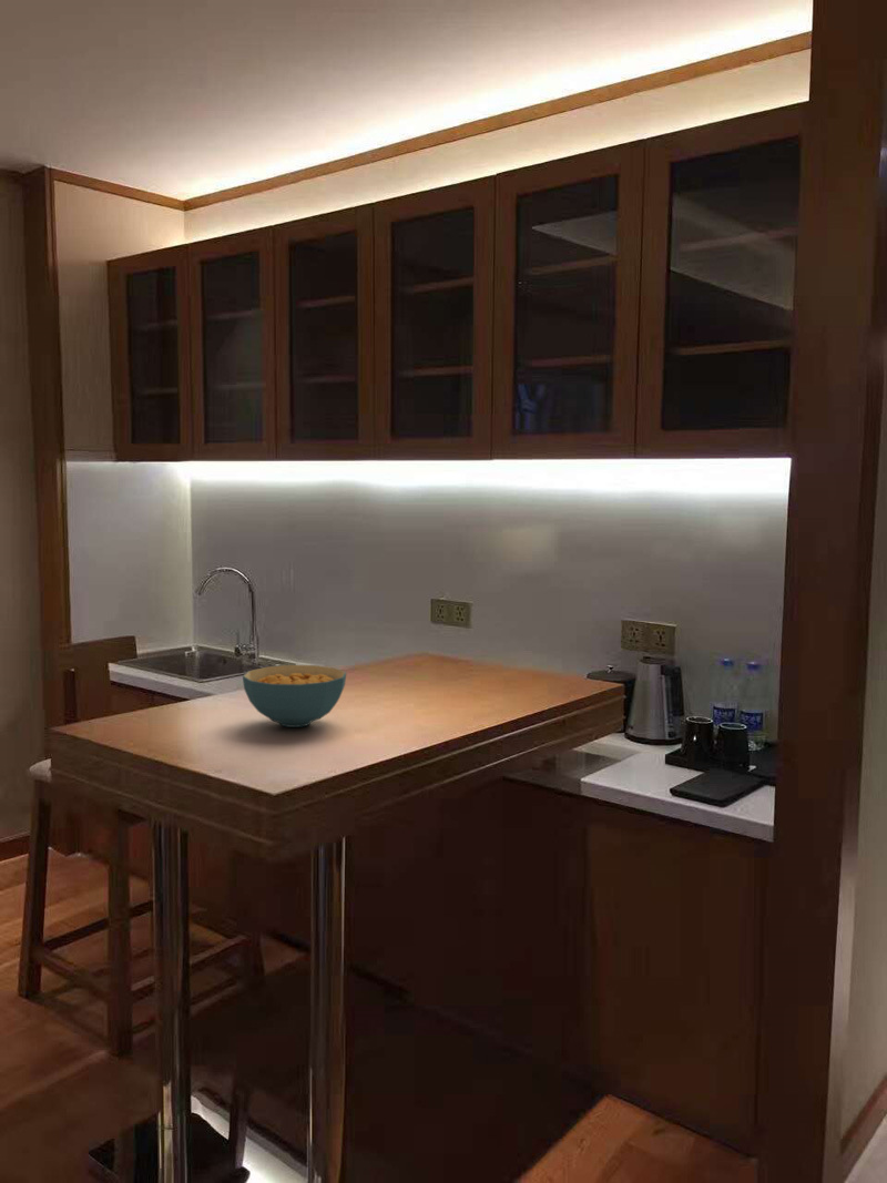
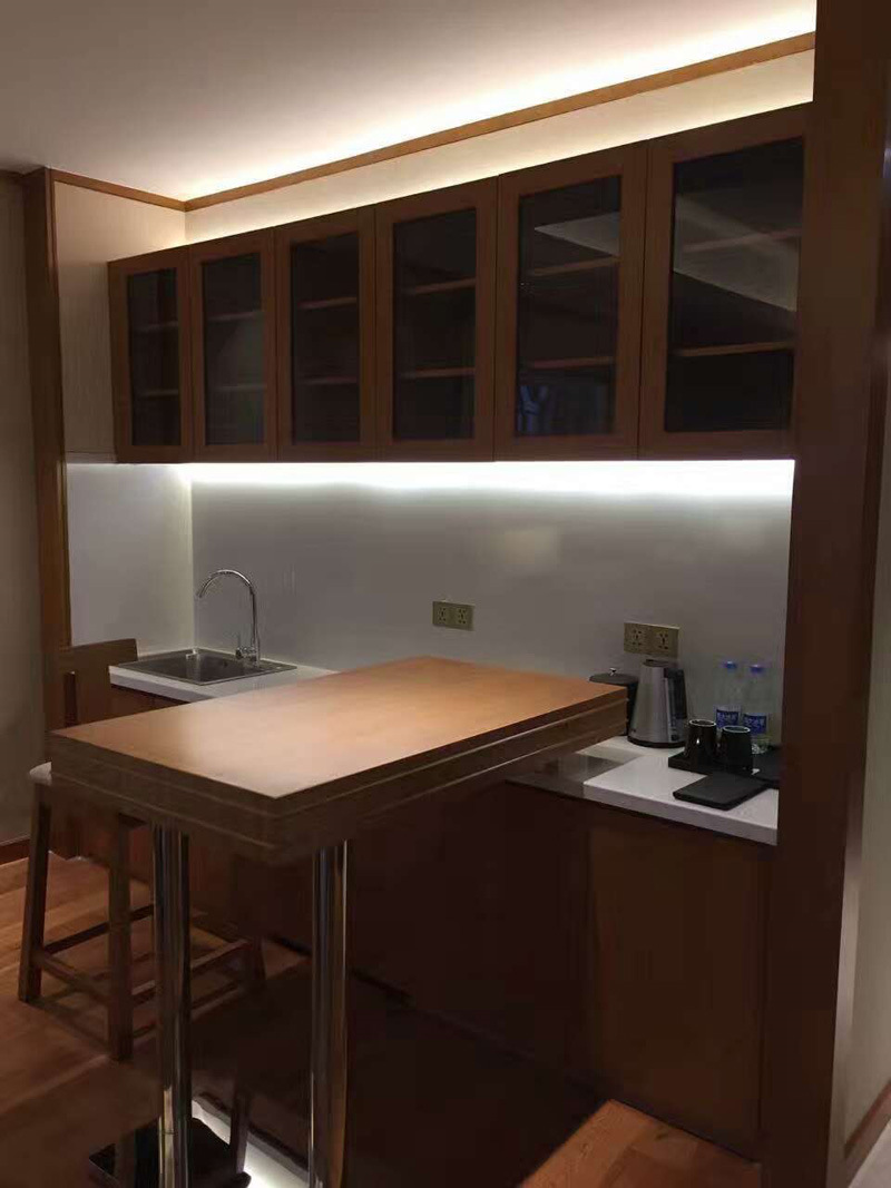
- cereal bowl (295, 698)
